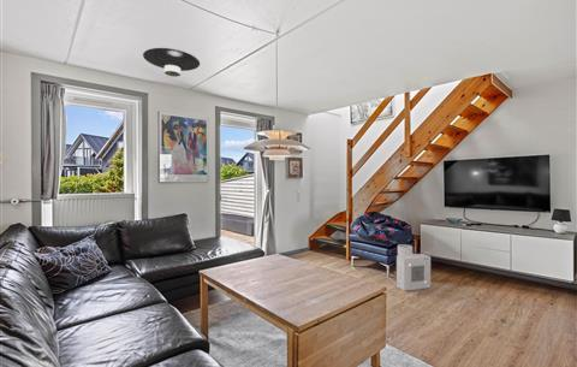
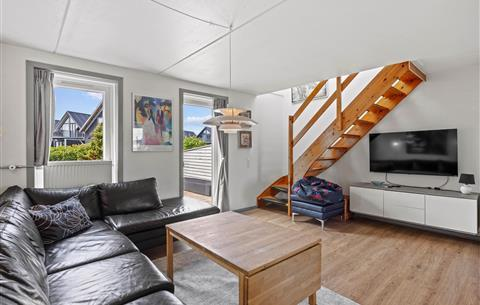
- ceiling light (172, 67)
- air purifier (405, 265)
